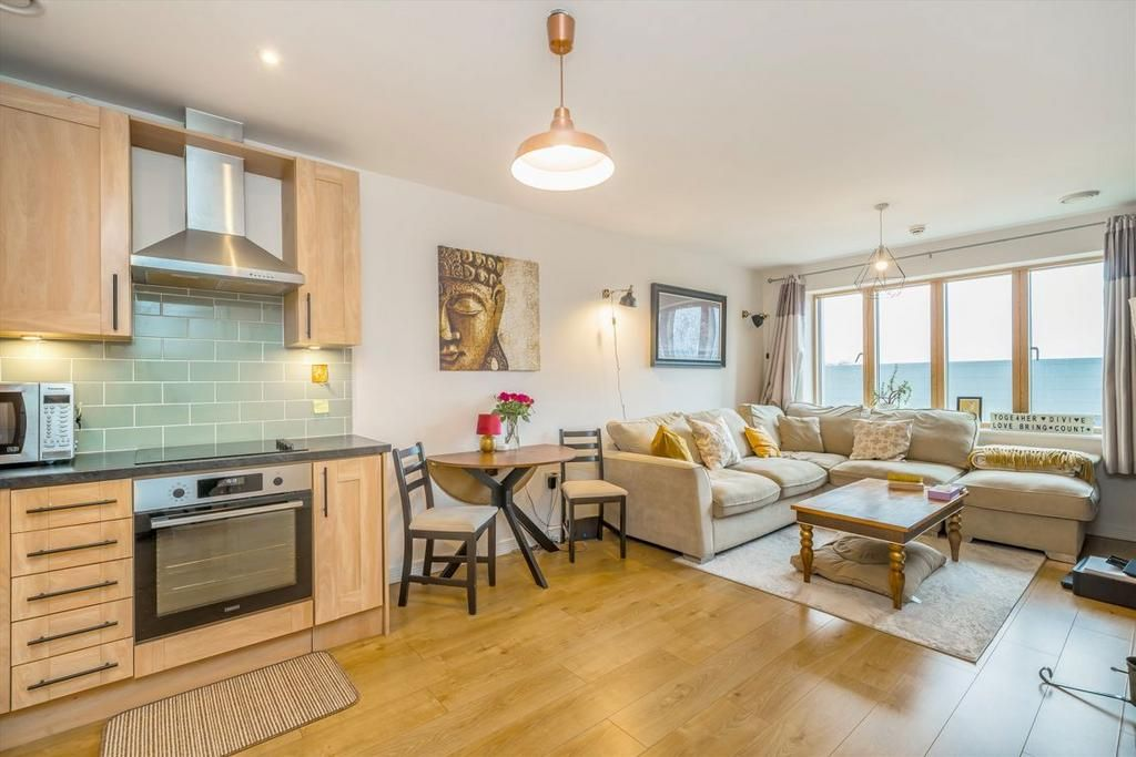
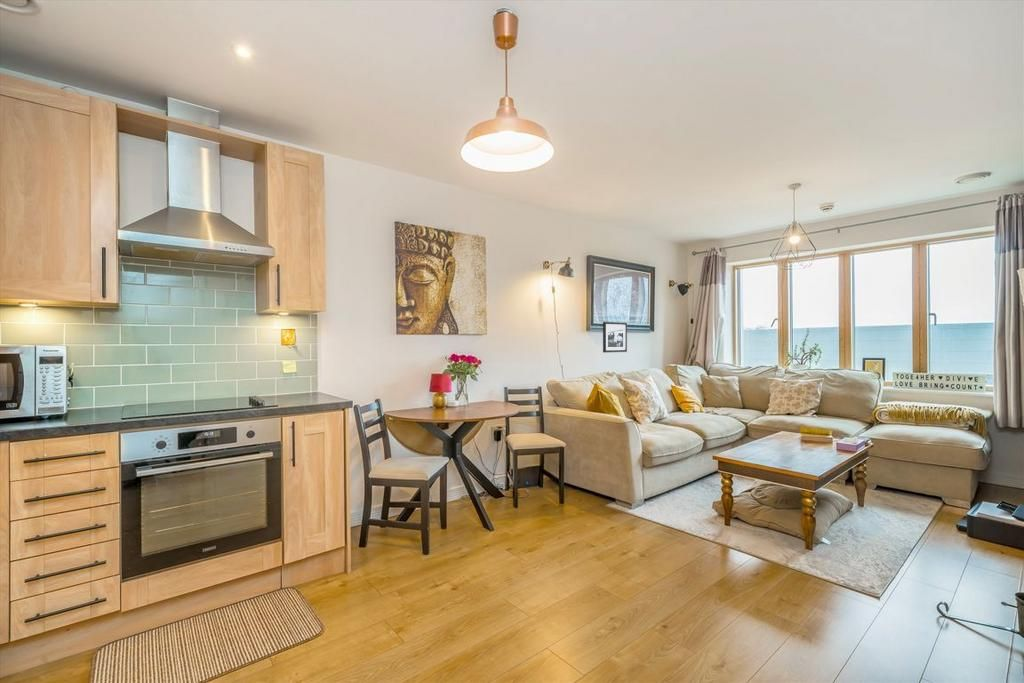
+ picture frame (615, 337)
